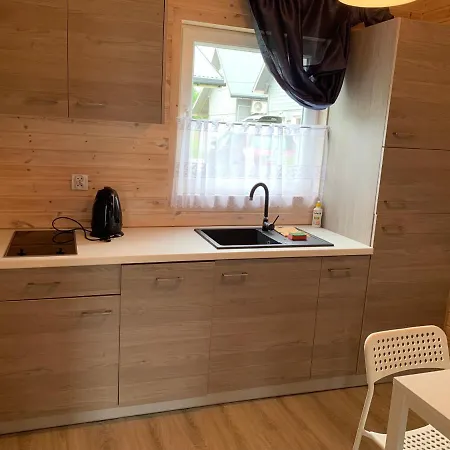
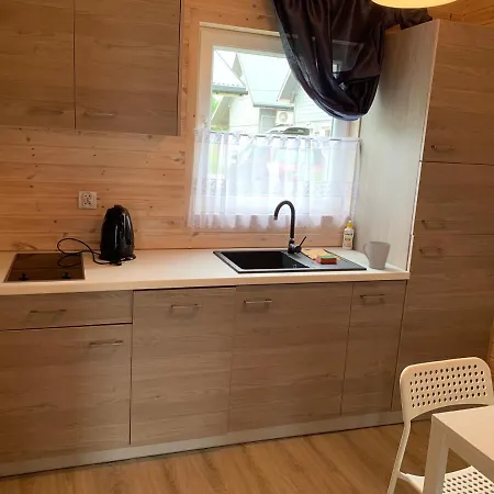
+ mug (374, 254)
